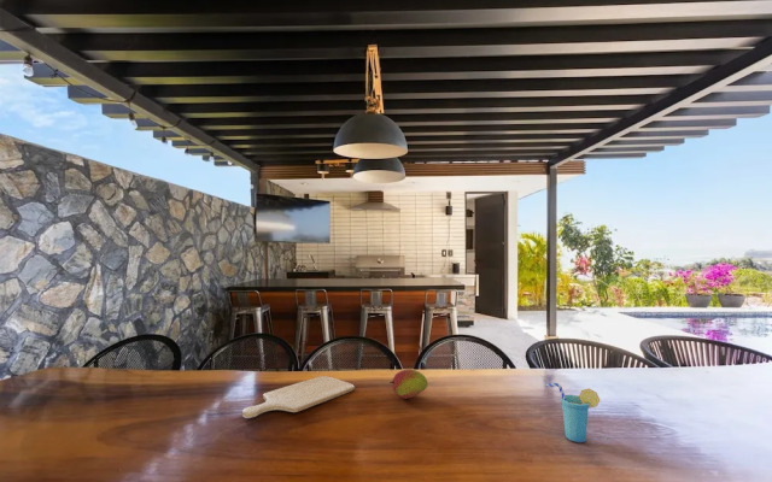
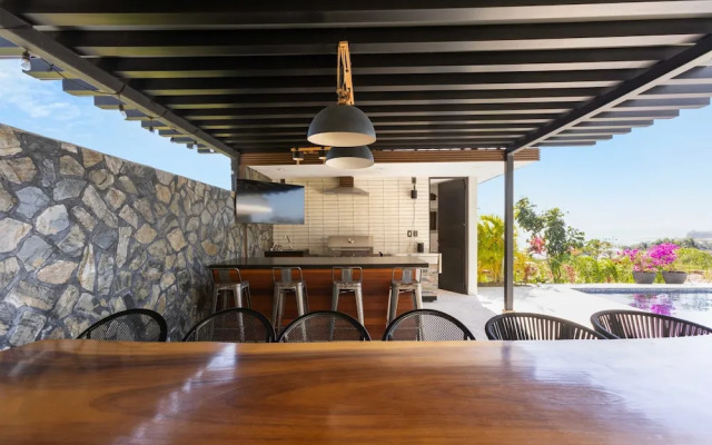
- fruit (408, 383)
- cup (572, 410)
- chopping board (297, 395)
